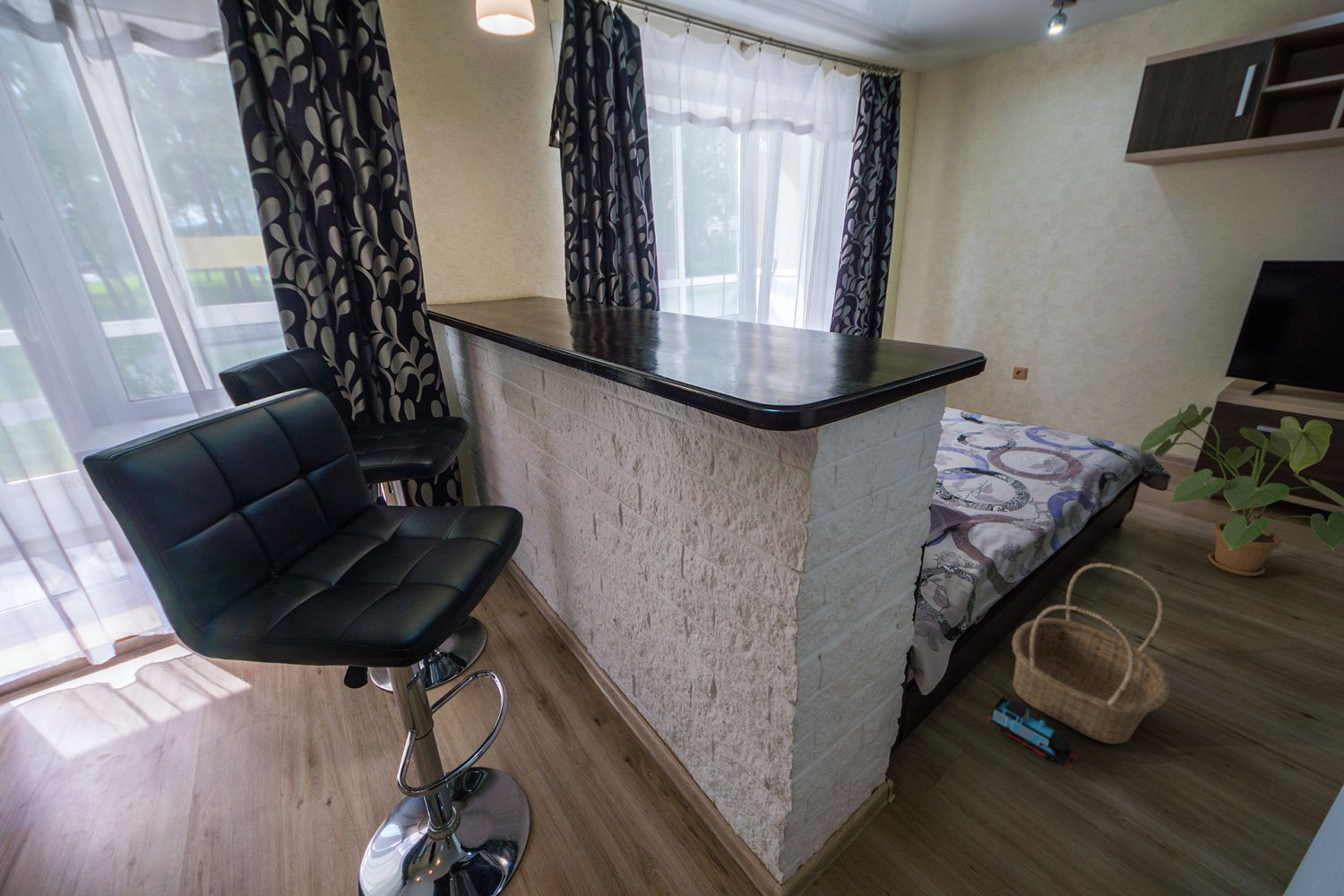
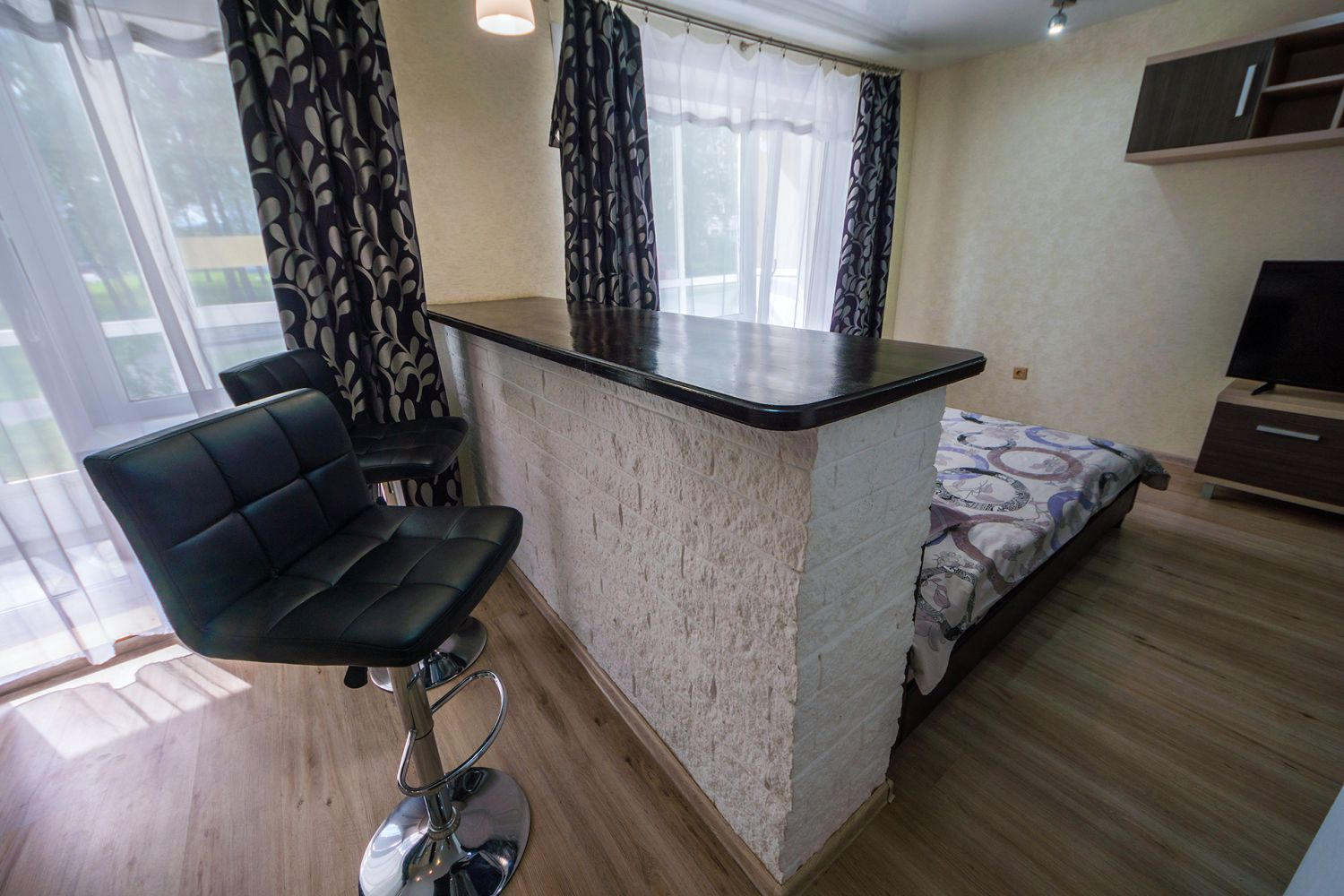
- toy train (1031, 729)
- basket (1090, 646)
- house plant (1234, 486)
